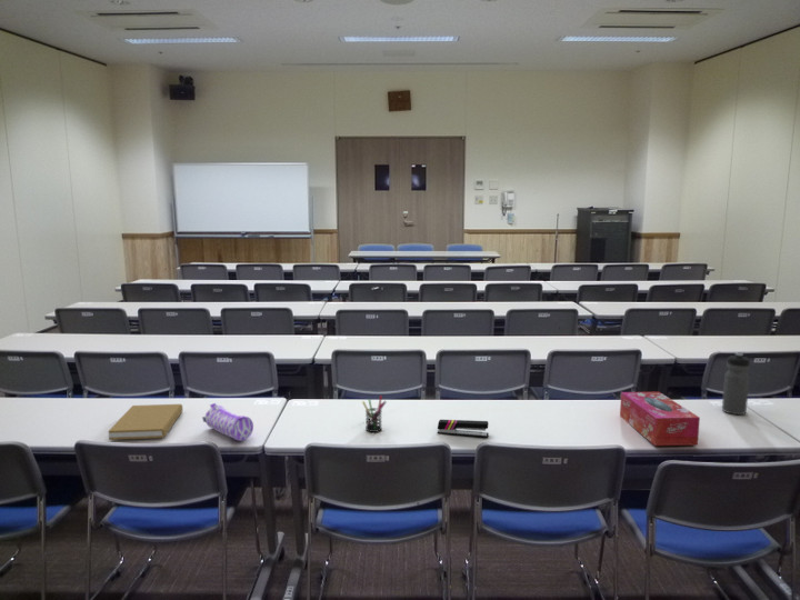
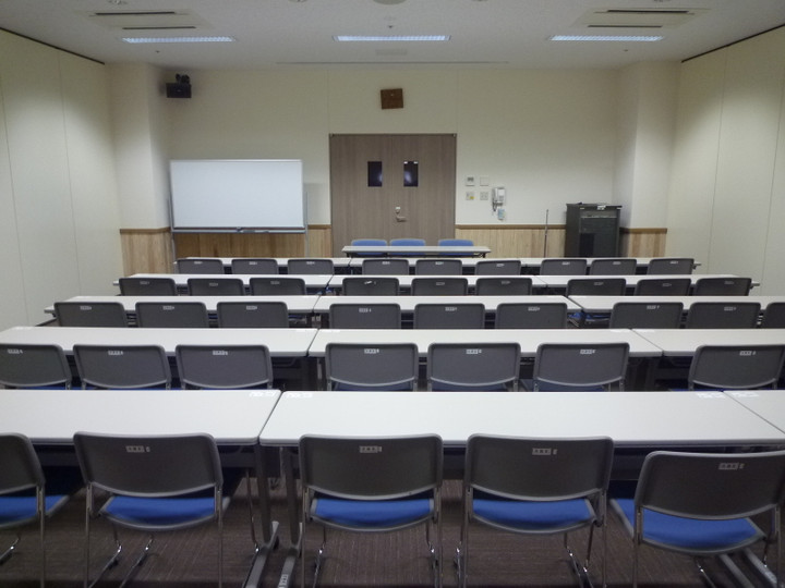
- tissue box (657, 417)
- pencil case (228, 421)
- pen holder (372, 412)
- book (148, 420)
- stapler (462, 427)
- water bottle (736, 382)
